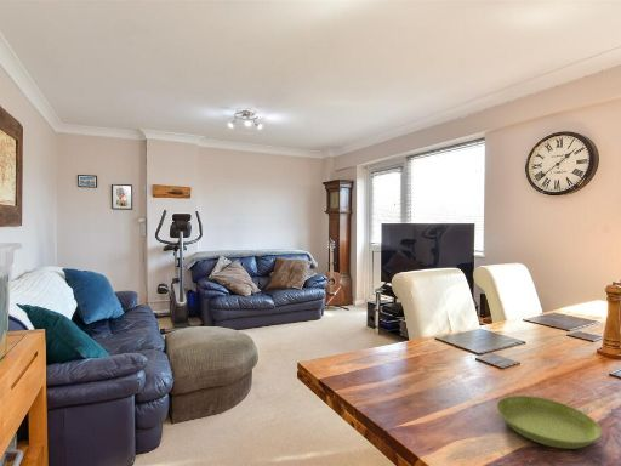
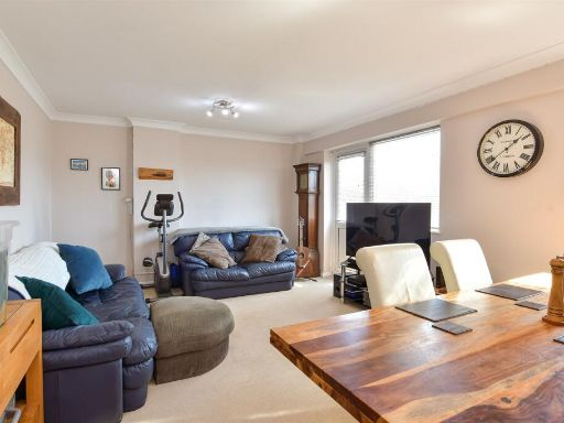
- saucer (545, 421)
